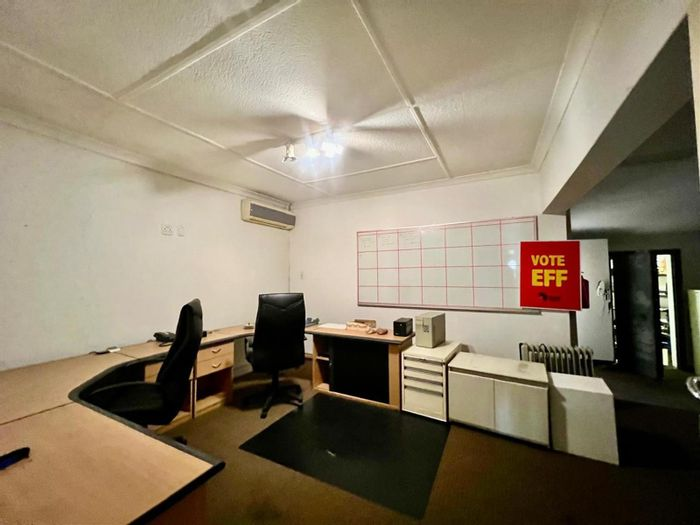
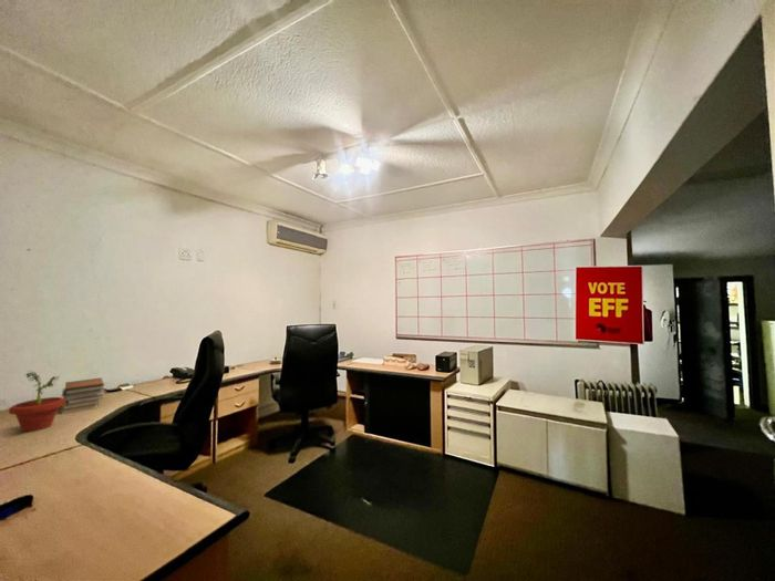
+ book stack (83, 394)
+ potted plant (39, 397)
